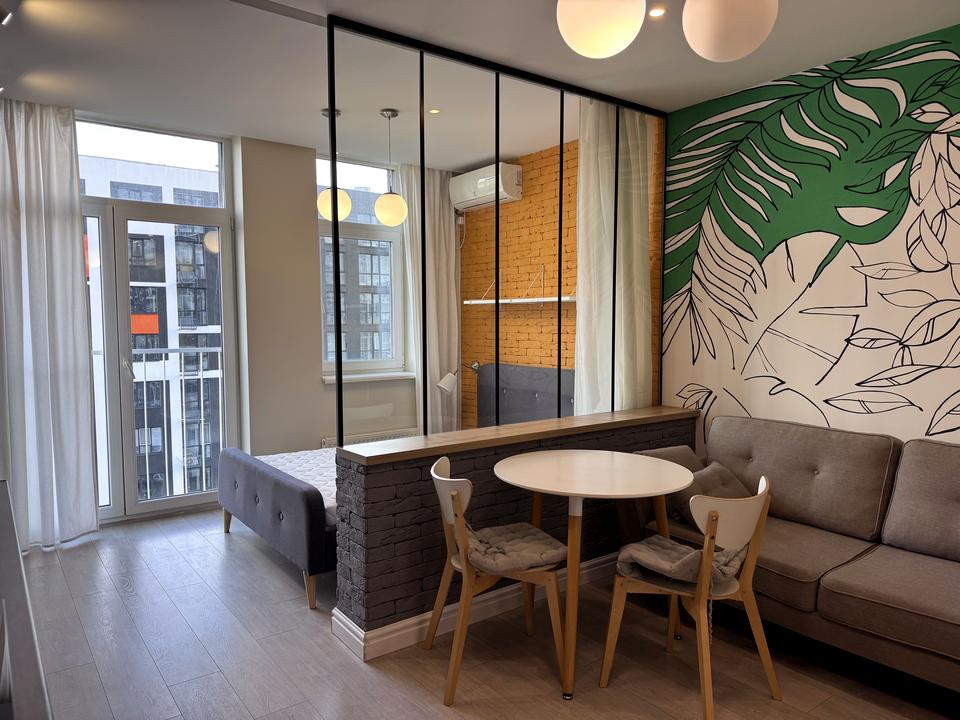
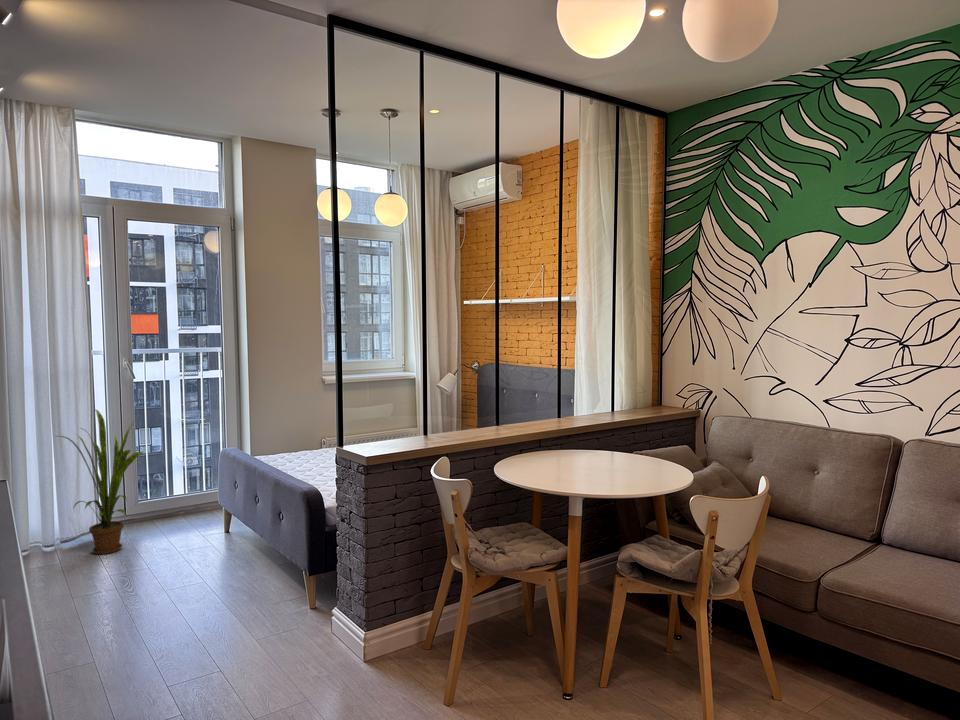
+ house plant (100, 481)
